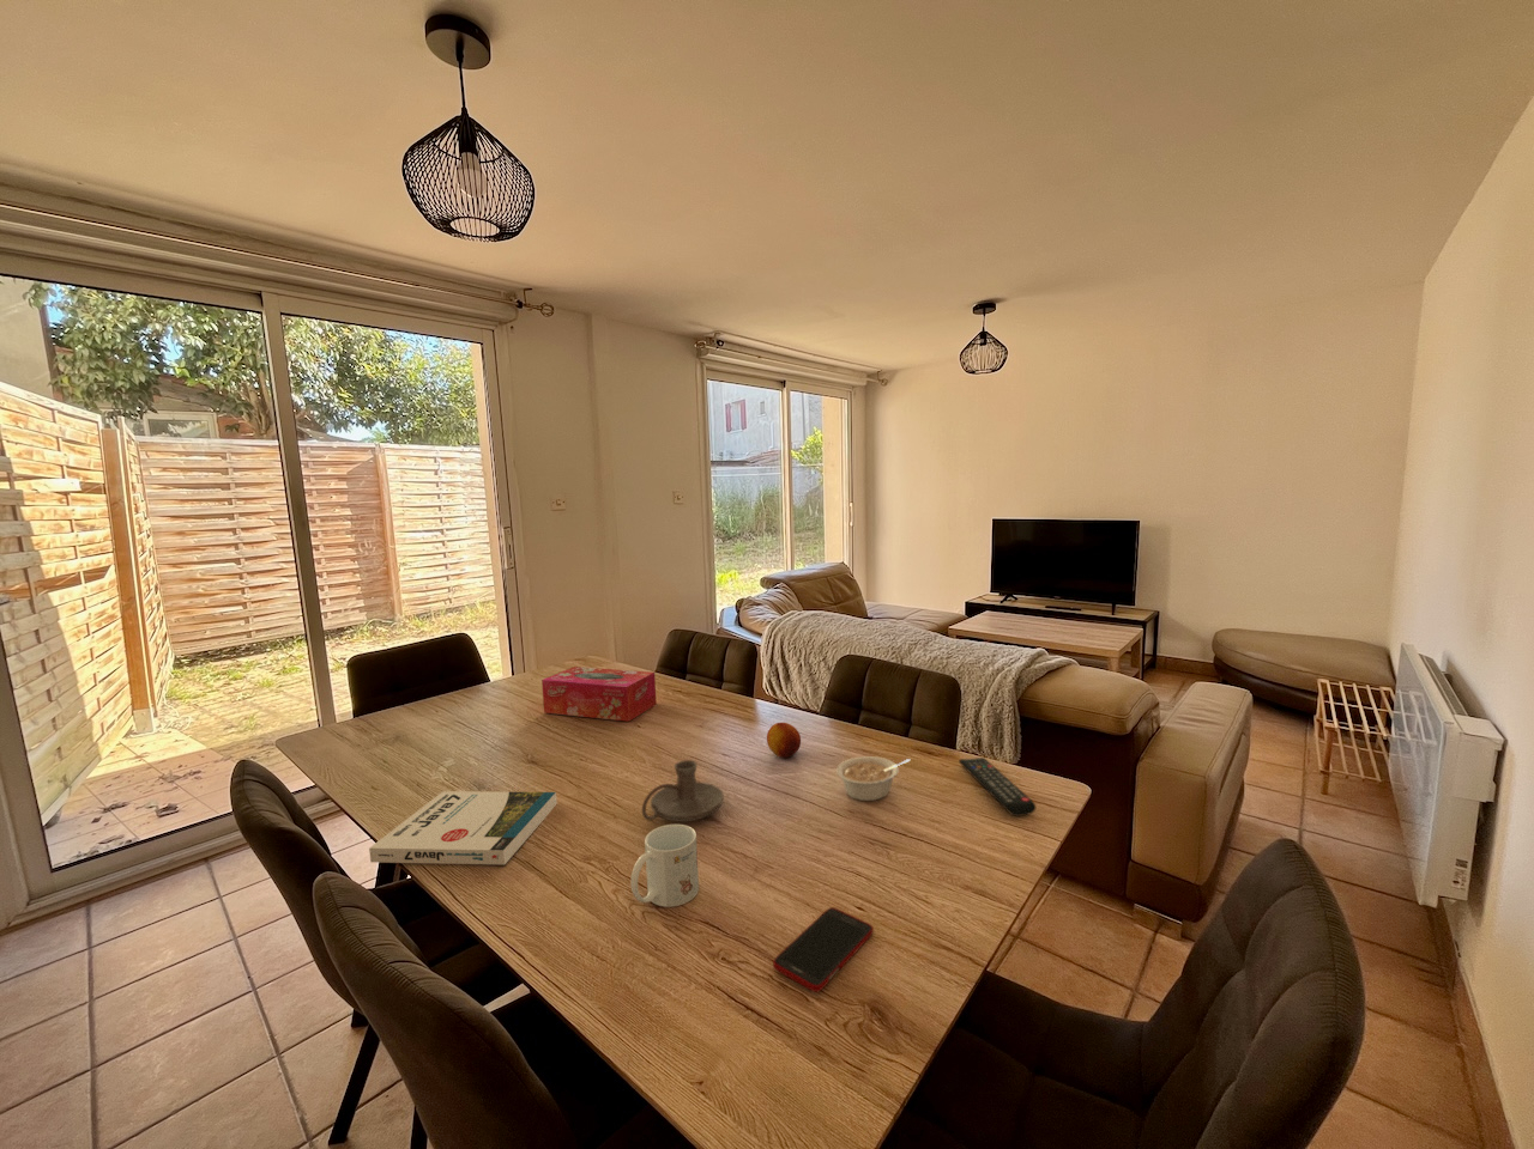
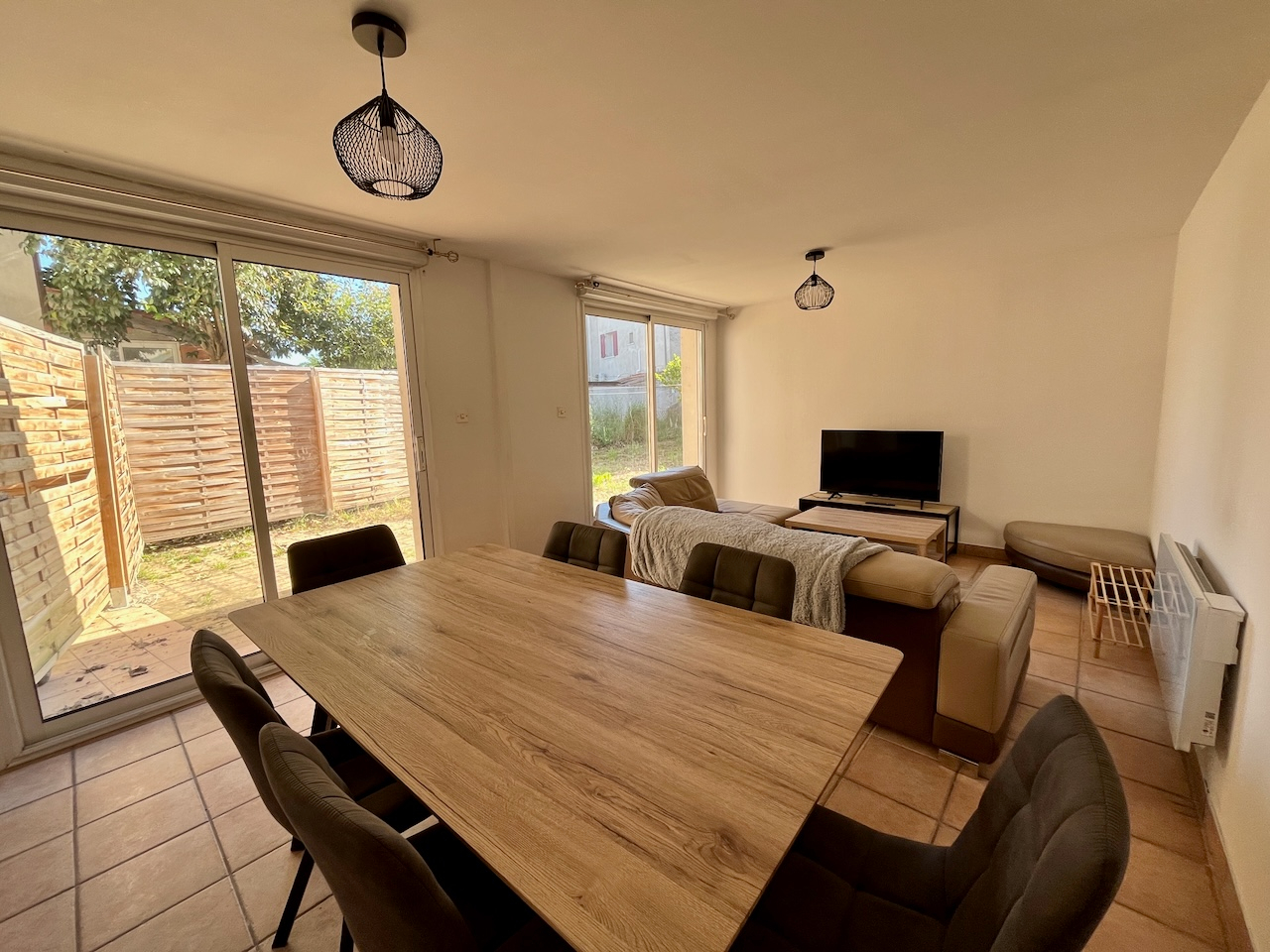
- fruit (784, 739)
- book (470, 823)
- remote control (994, 783)
- candle holder (680, 789)
- tissue box (599, 692)
- mug (663, 869)
- cell phone (825, 945)
- legume (868, 777)
